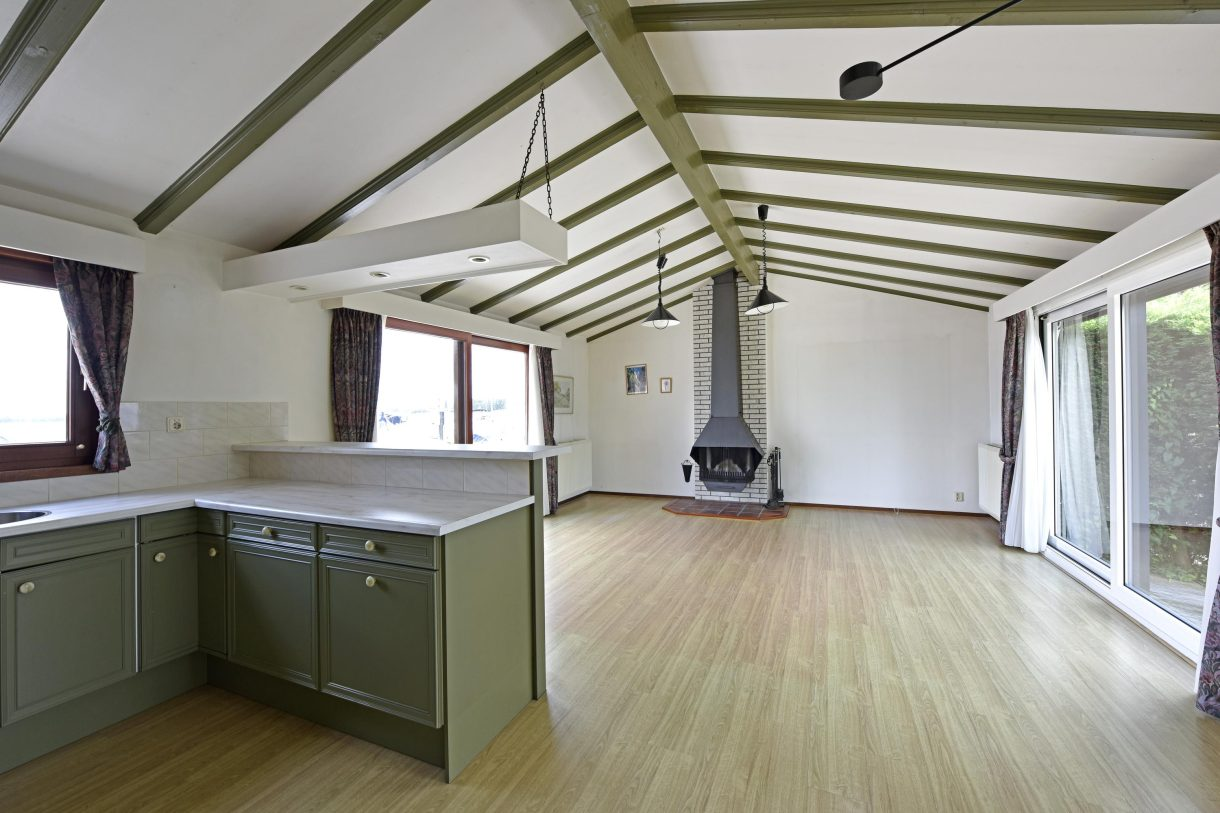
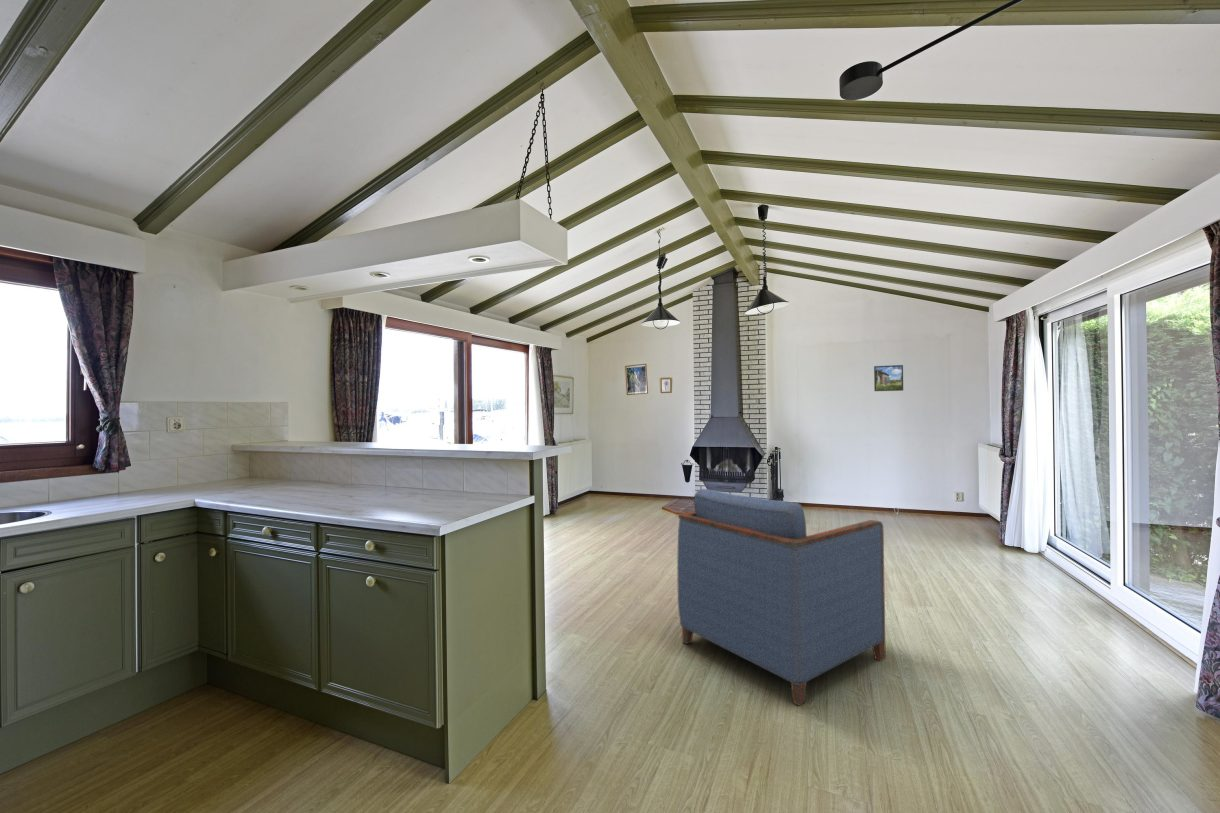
+ armchair (776, 570)
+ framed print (888, 378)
